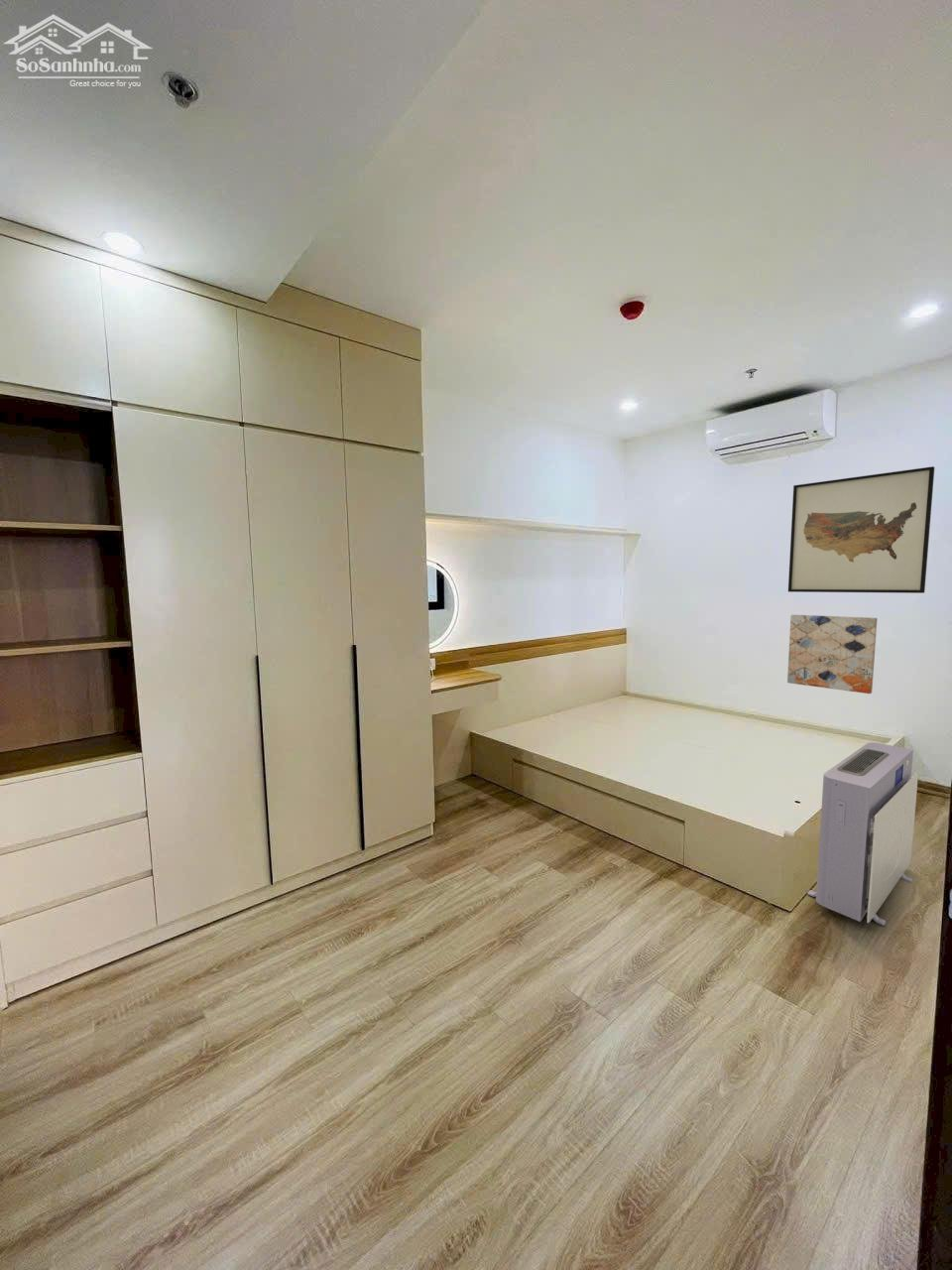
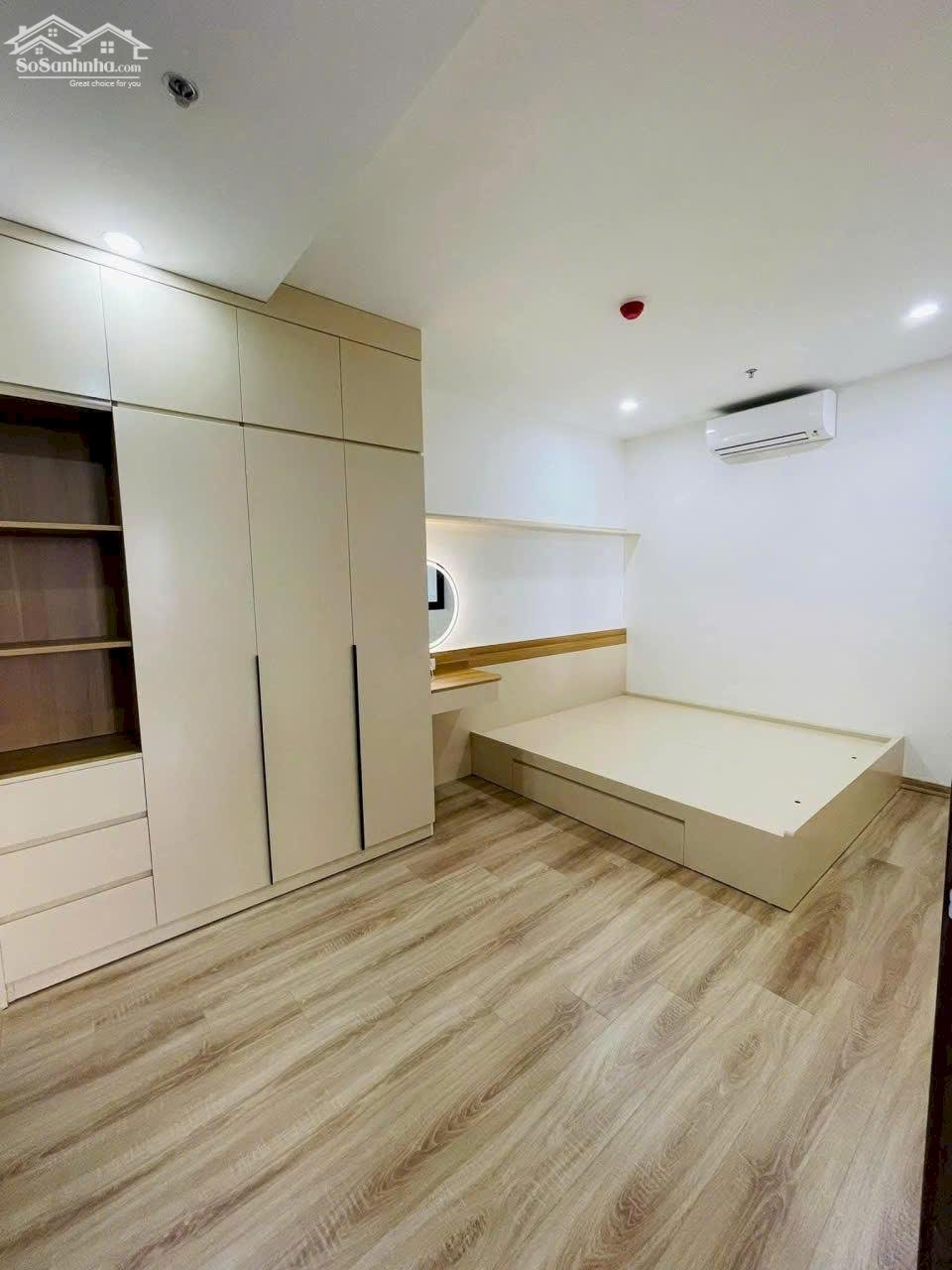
- wall art (829, 652)
- wall art (854, 535)
- air purifier (865, 825)
